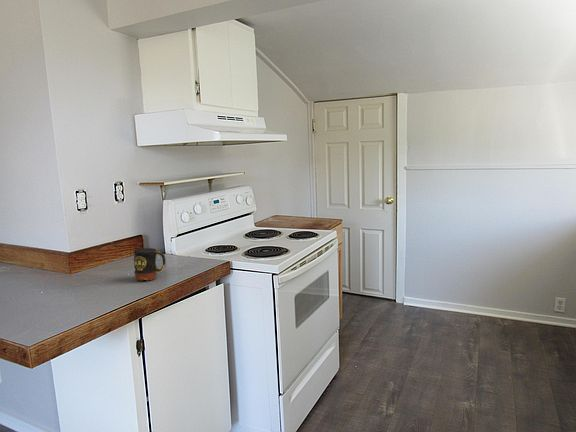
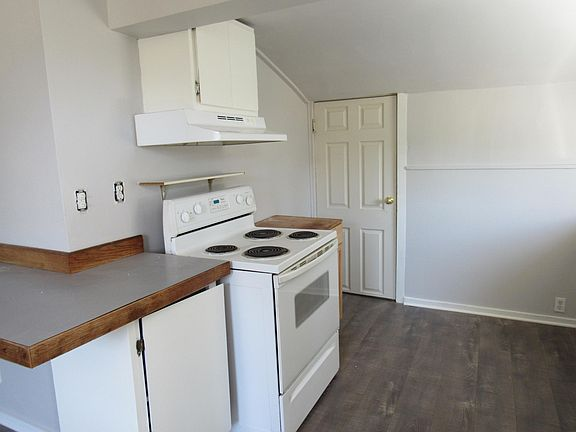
- mug (150, 264)
